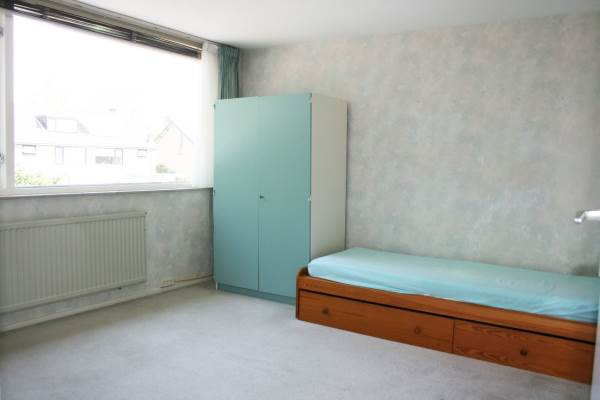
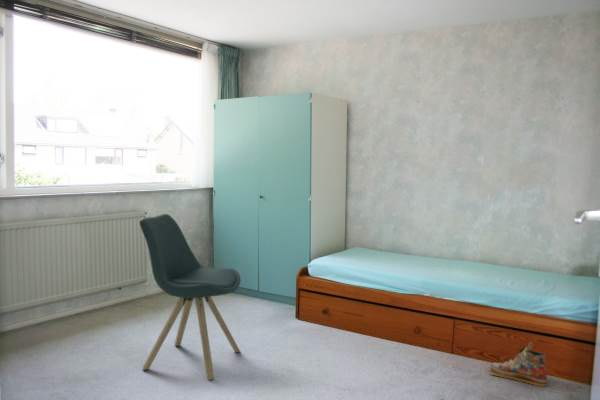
+ shoe (518, 359)
+ chair (192, 289)
